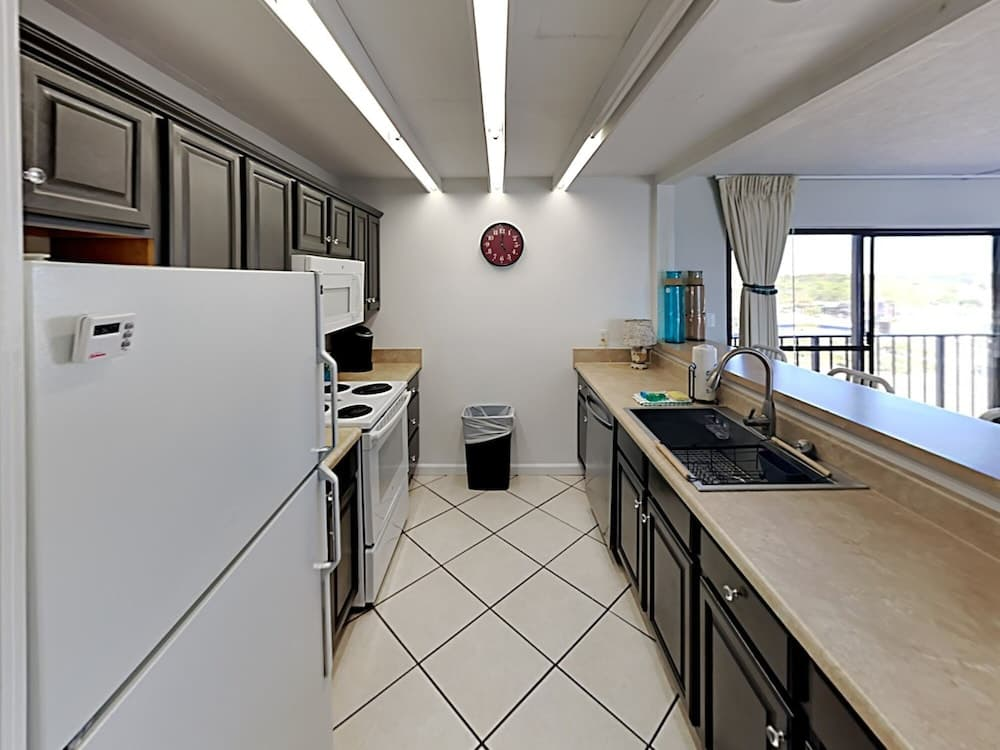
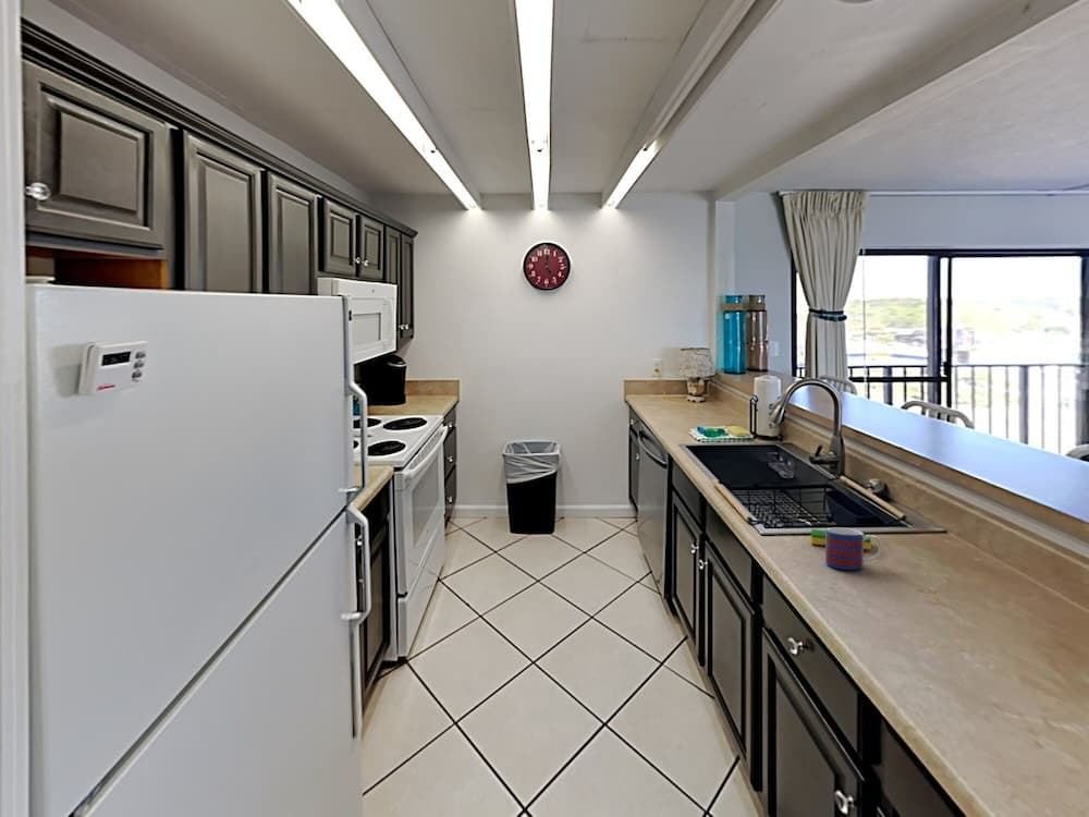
+ mug (853, 548)
+ dish sponge (824, 538)
